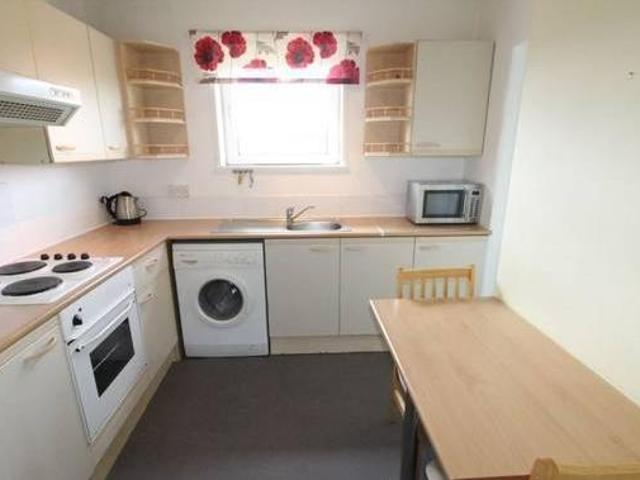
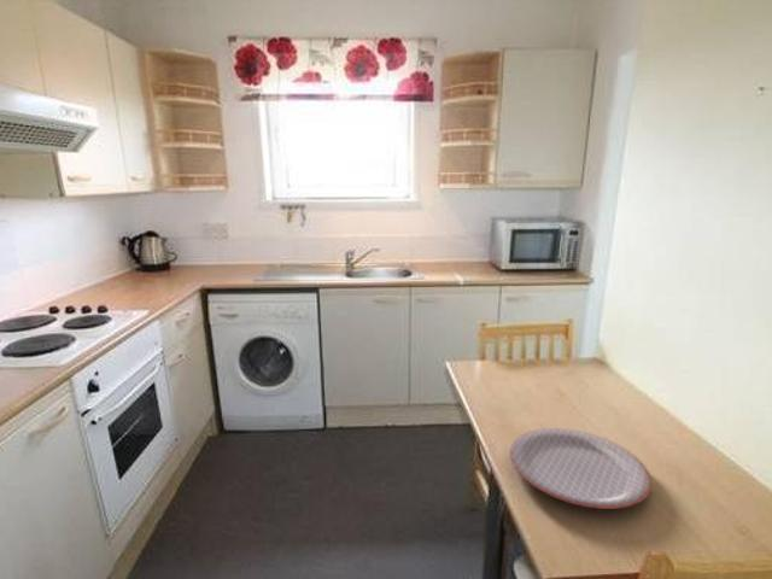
+ plate (577, 466)
